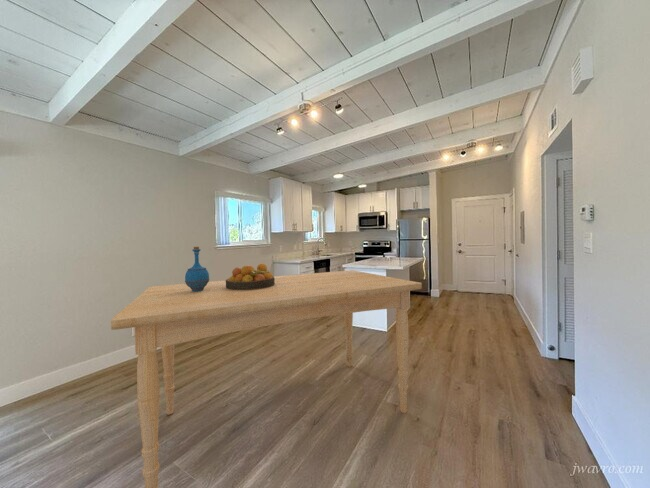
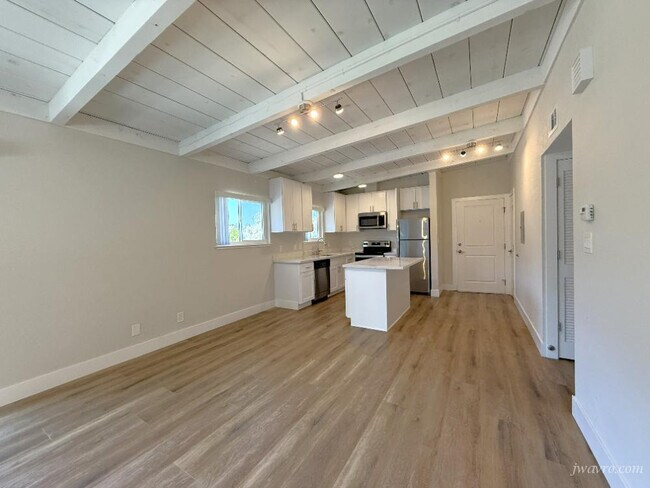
- bottle (197, 268)
- fruit bowl (250, 274)
- dining table (279, 323)
